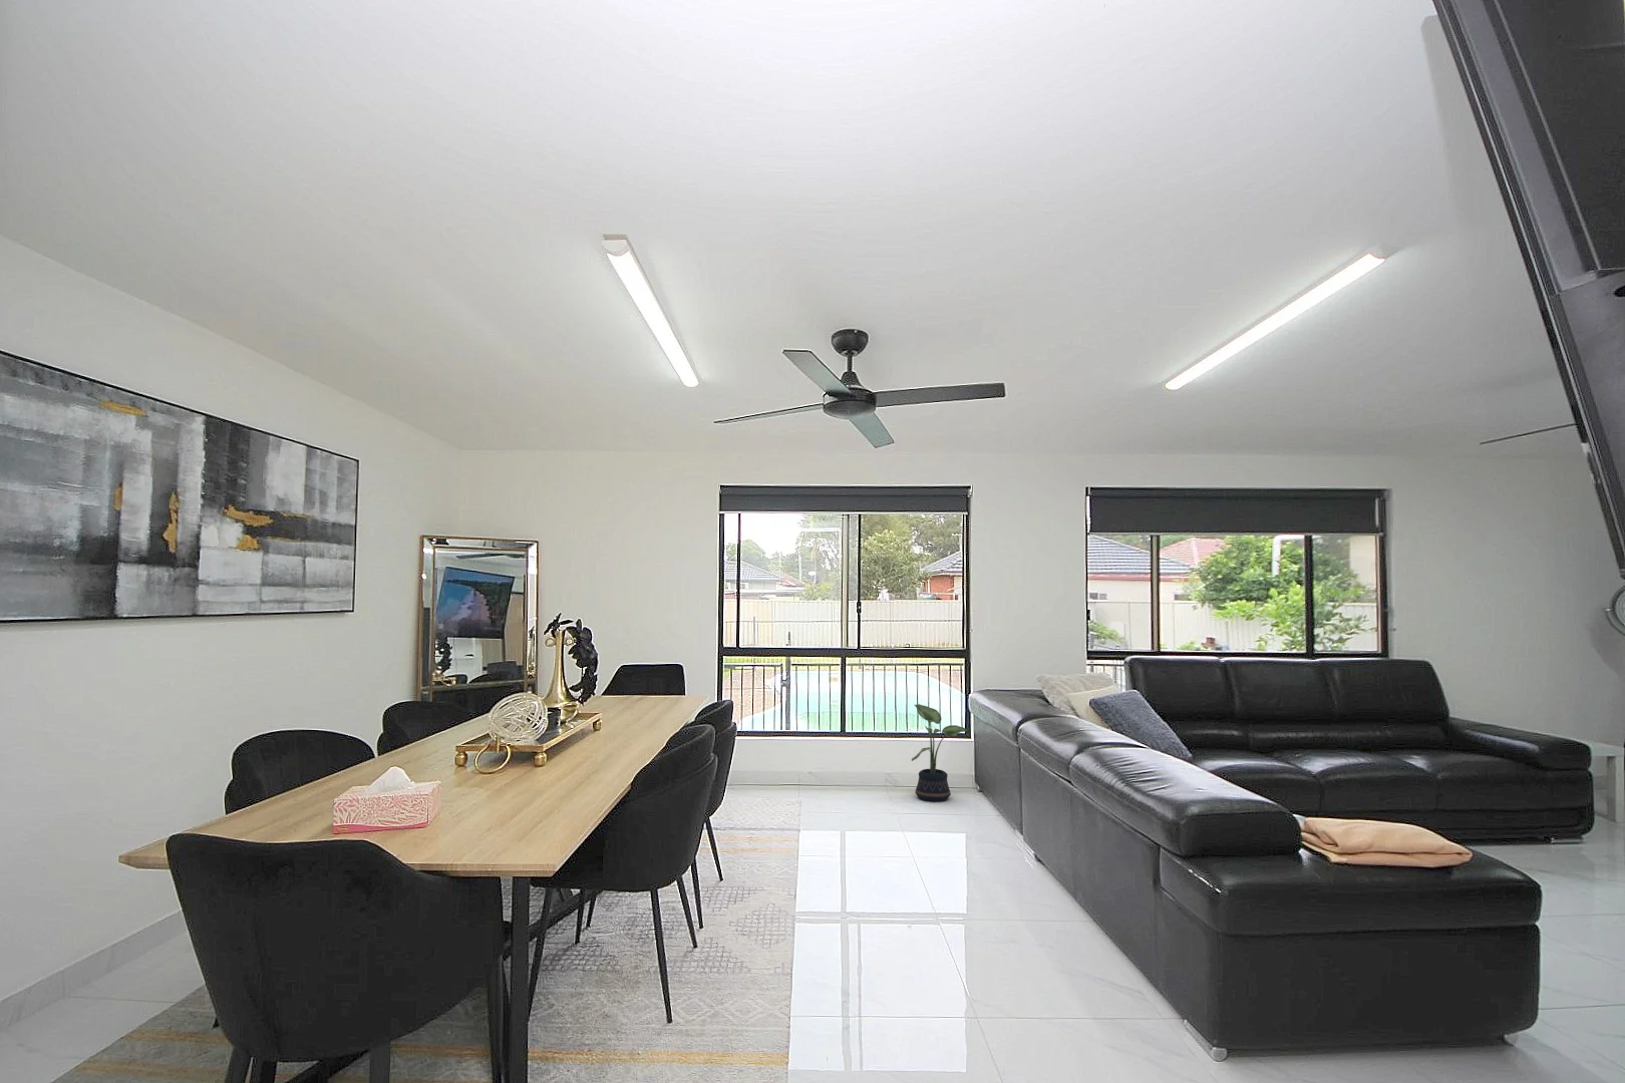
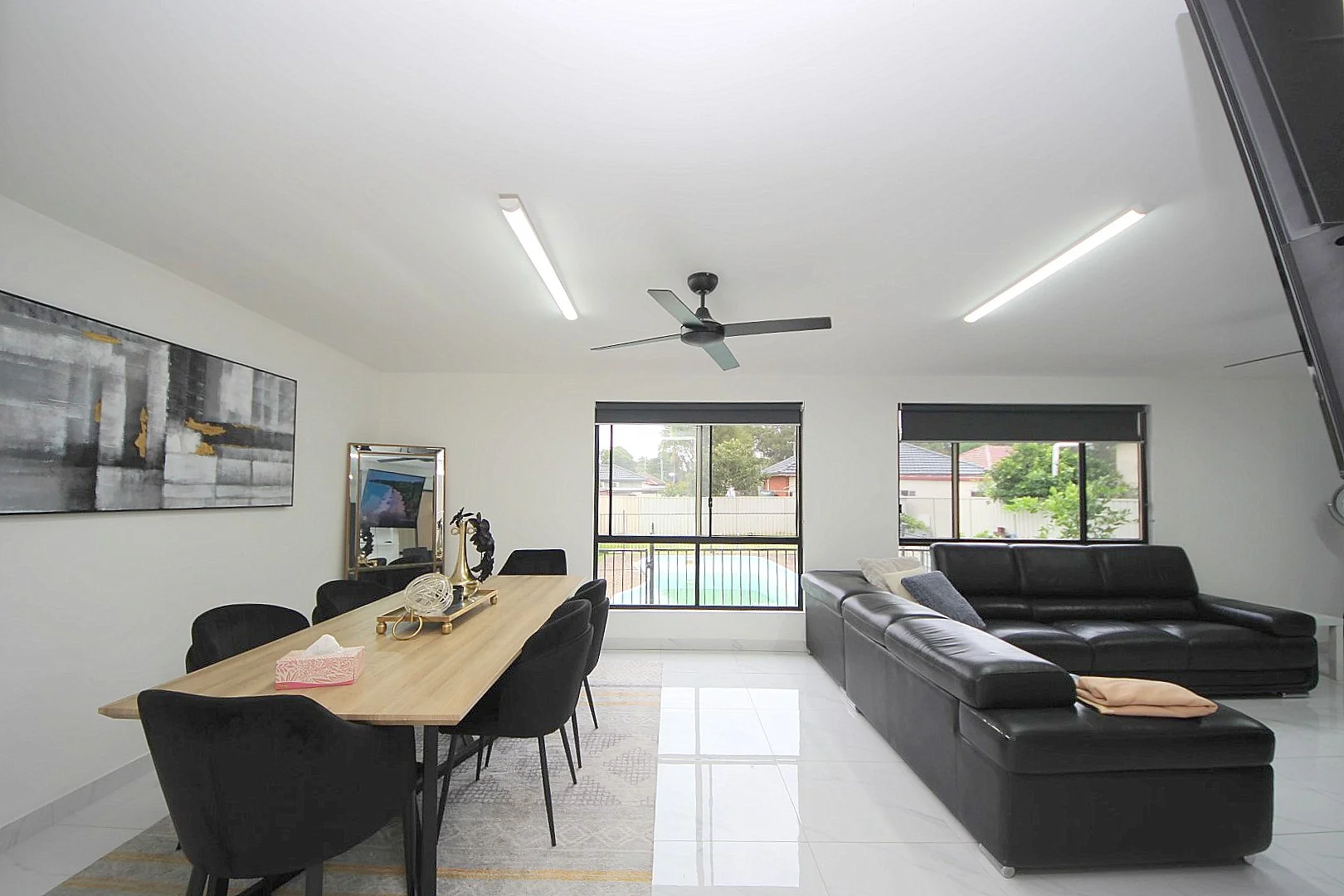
- potted plant (937, 751)
